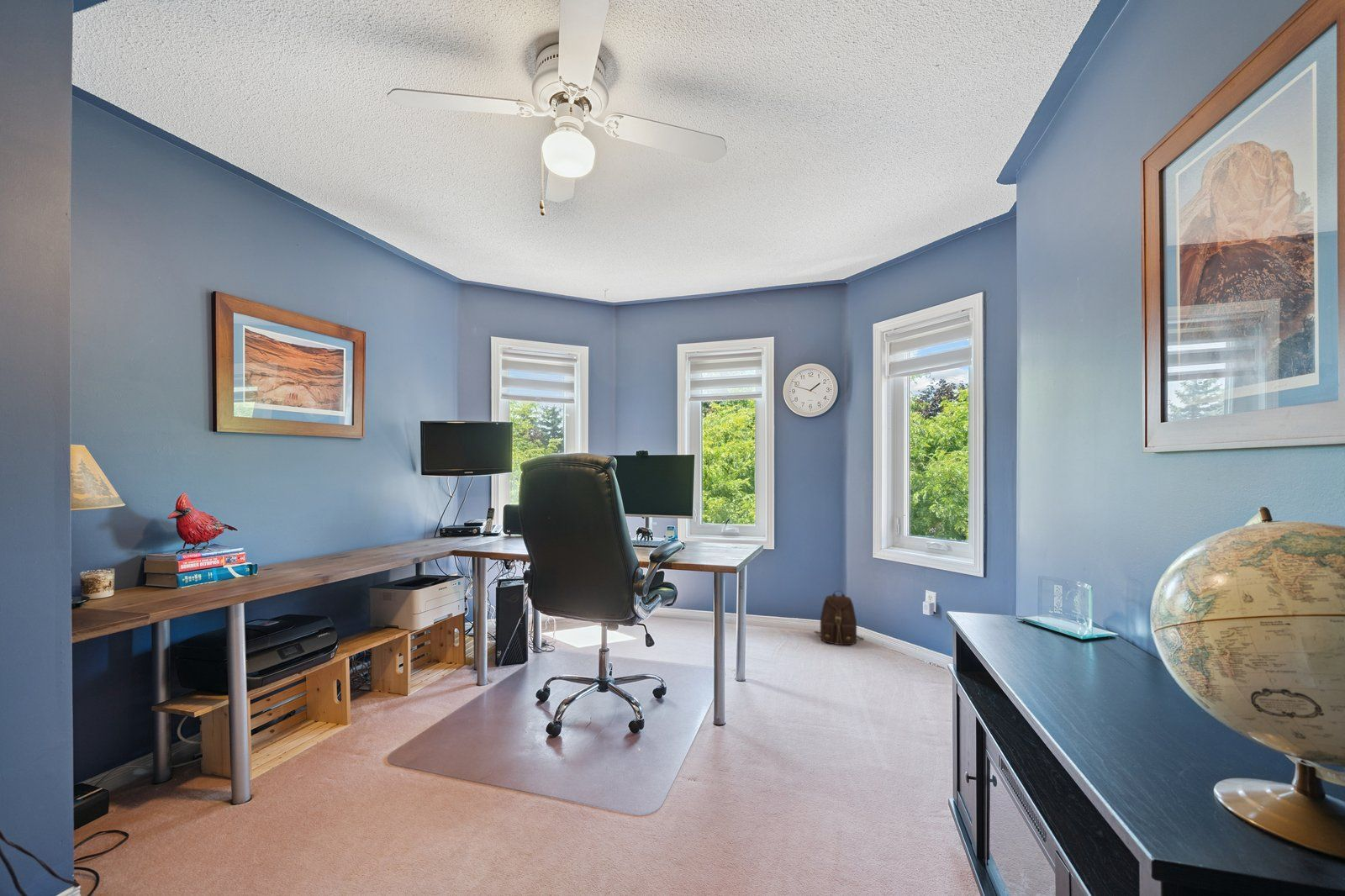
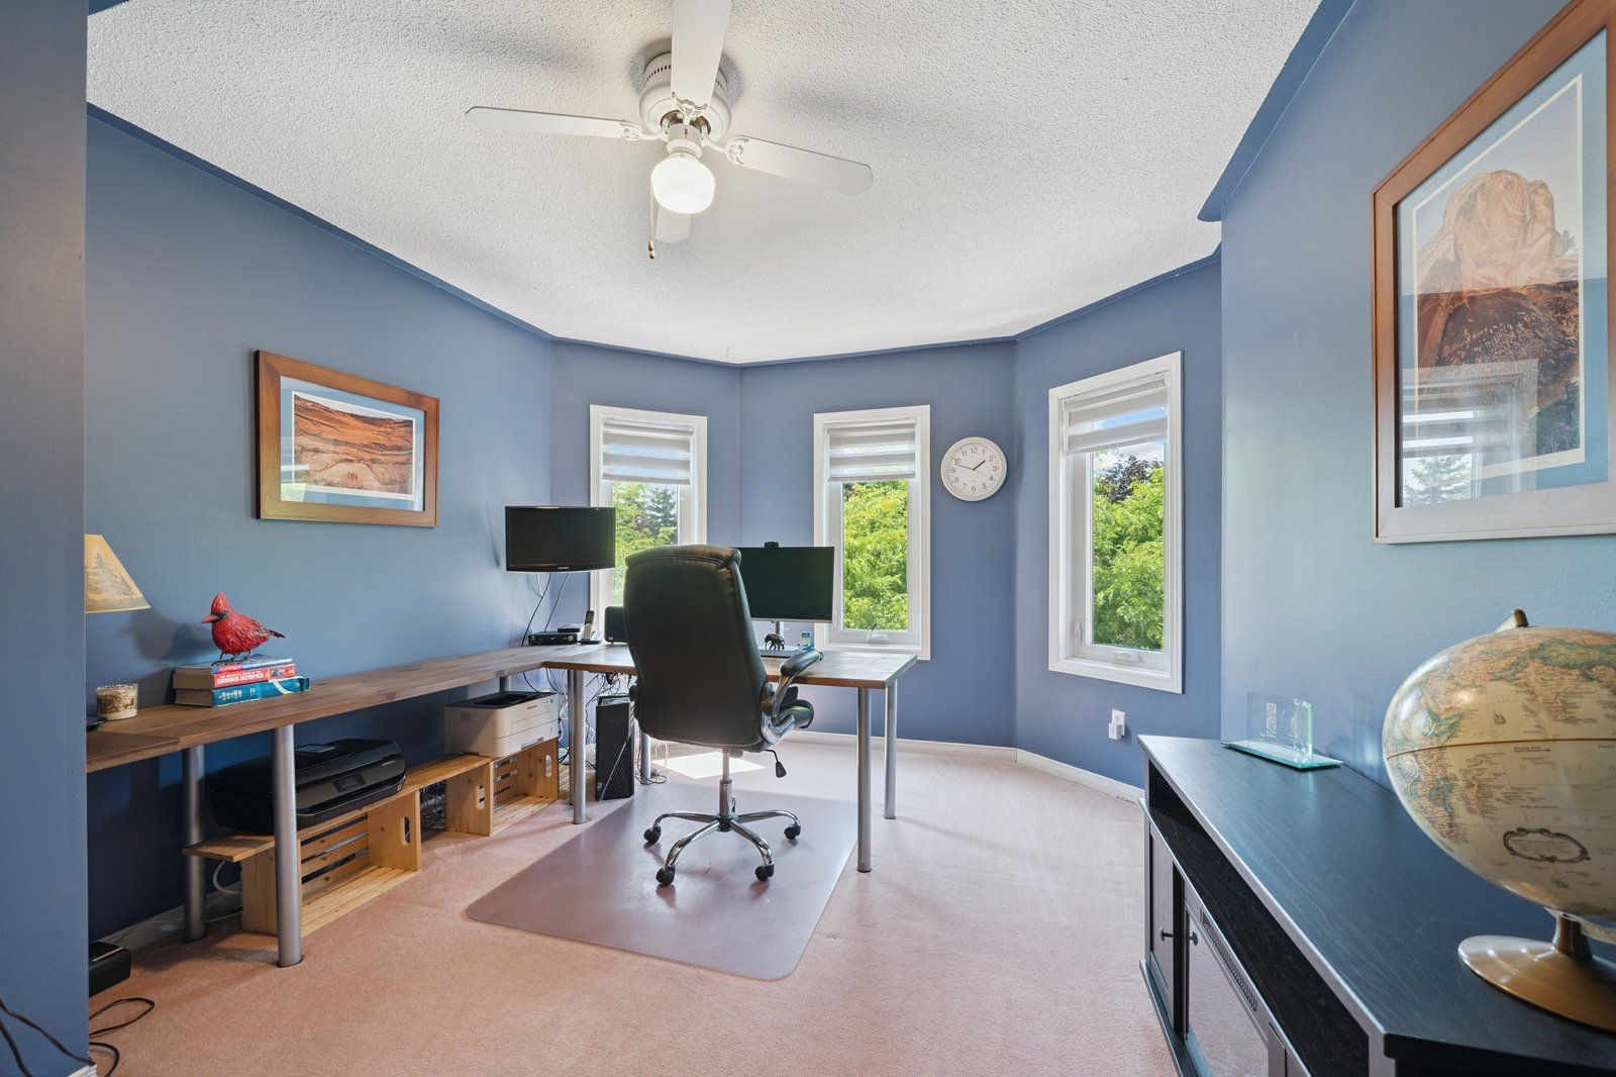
- backpack (838, 616)
